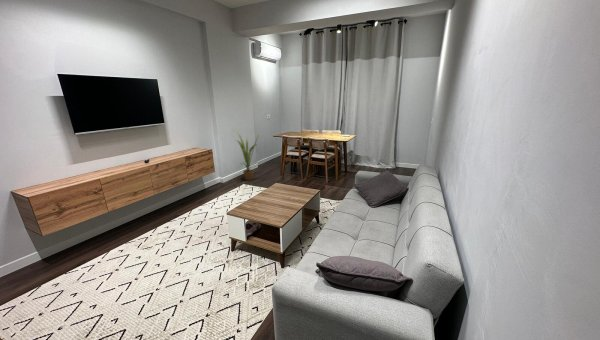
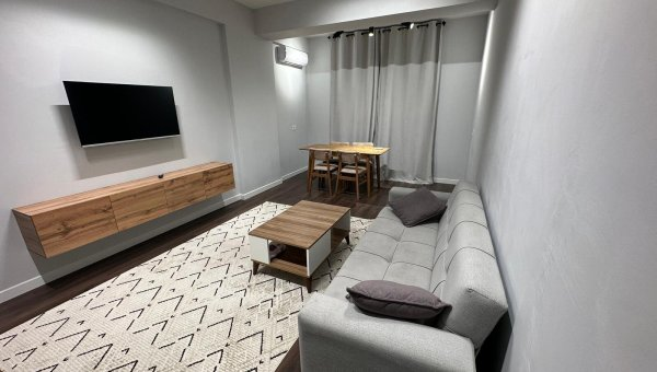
- house plant (244, 156)
